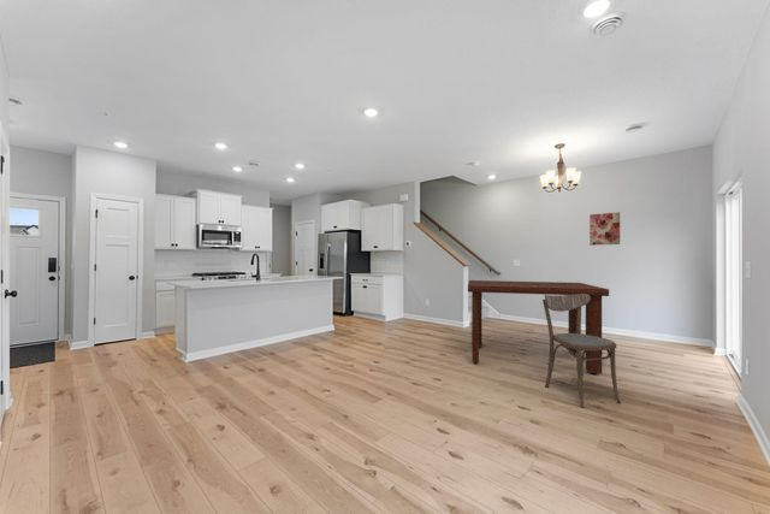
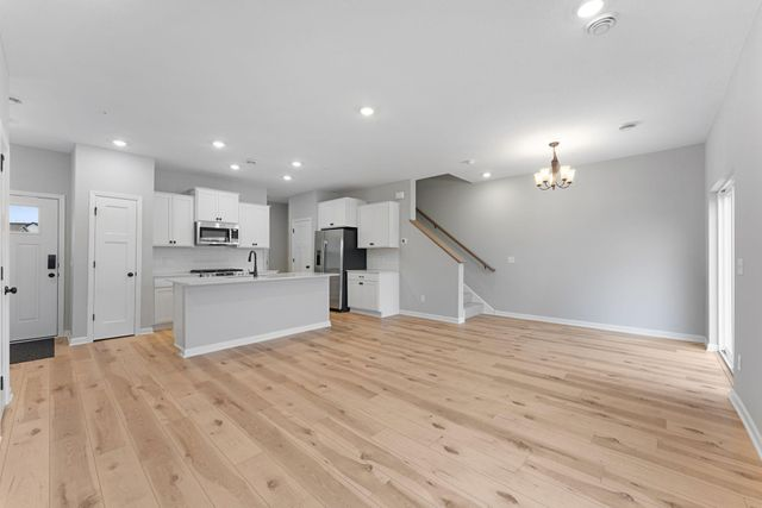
- wall art (604, 229)
- dining table (527, 293)
- dining chair (578, 344)
